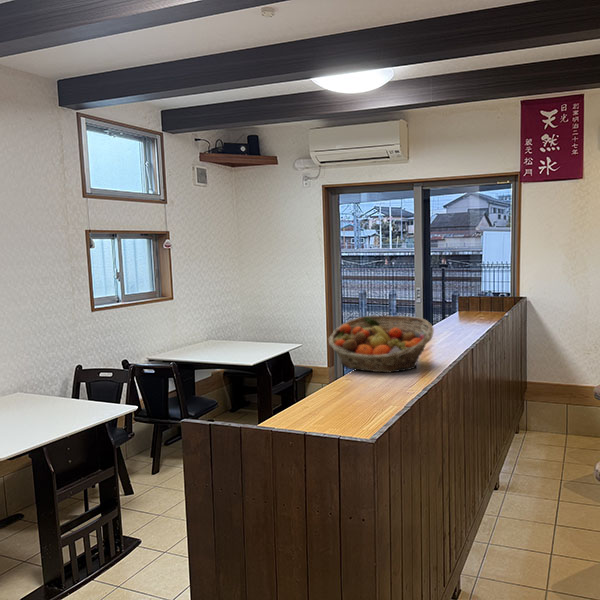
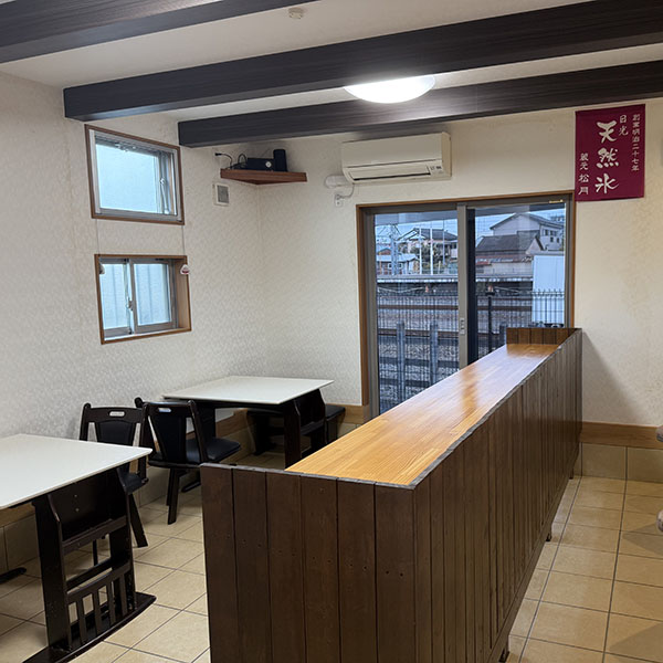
- fruit basket (380, 342)
